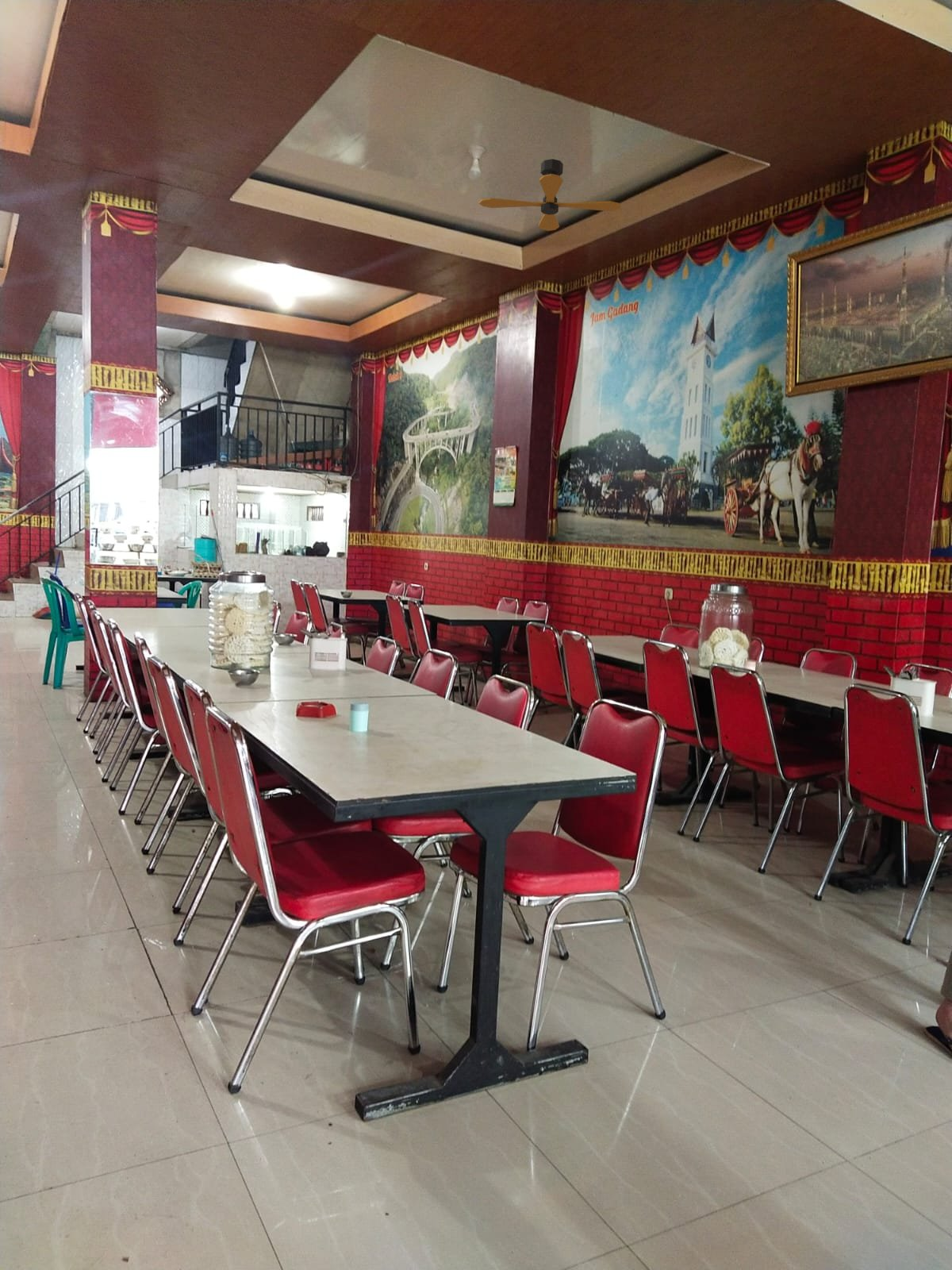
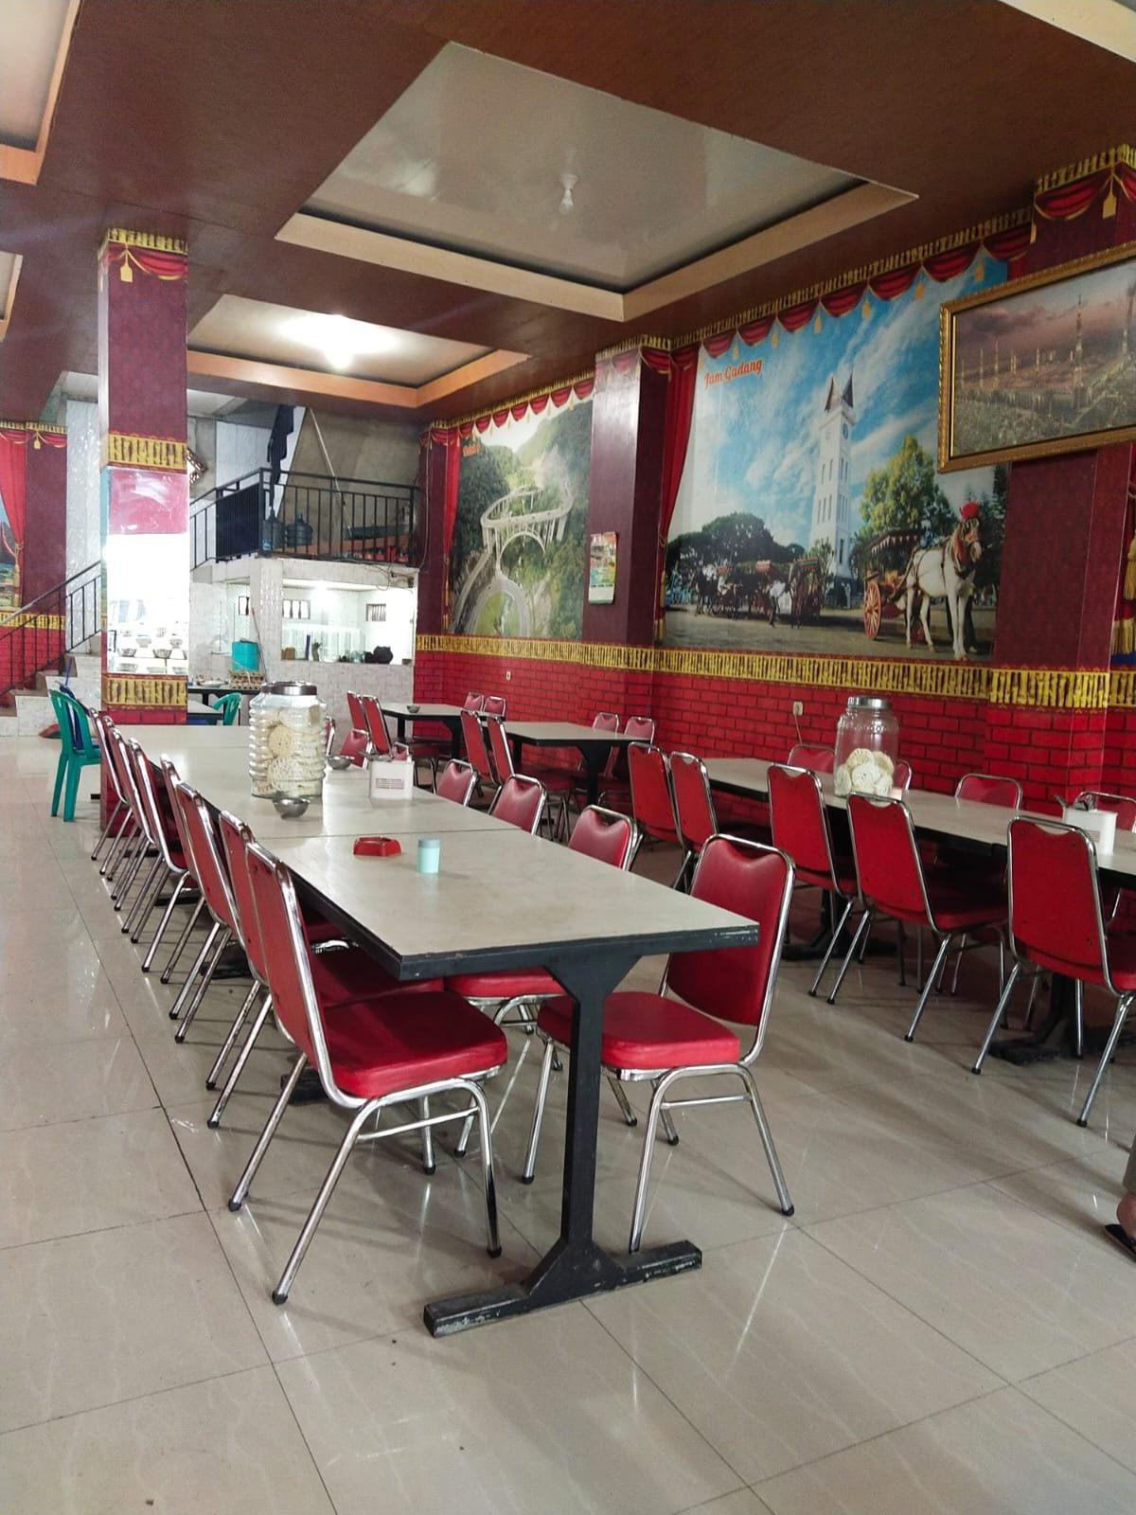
- ceiling fan (551, 187)
